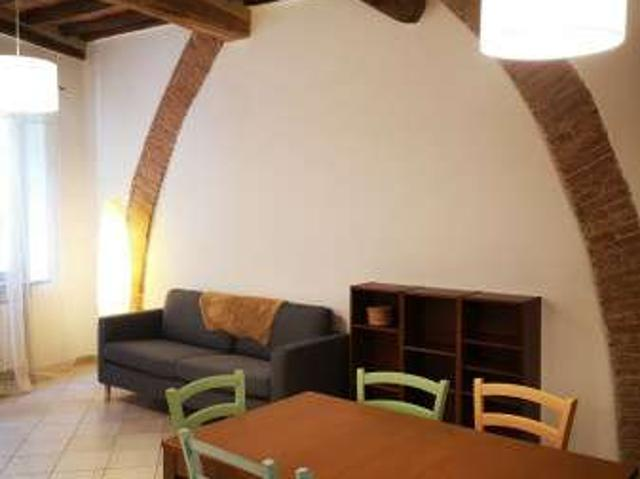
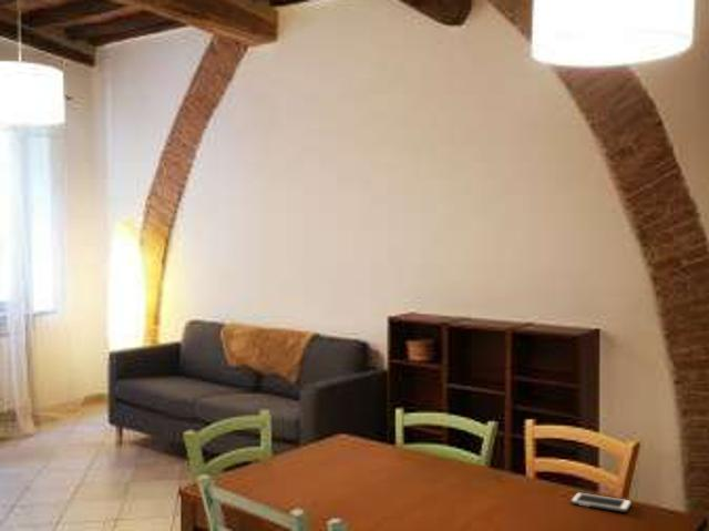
+ cell phone (600, 502)
